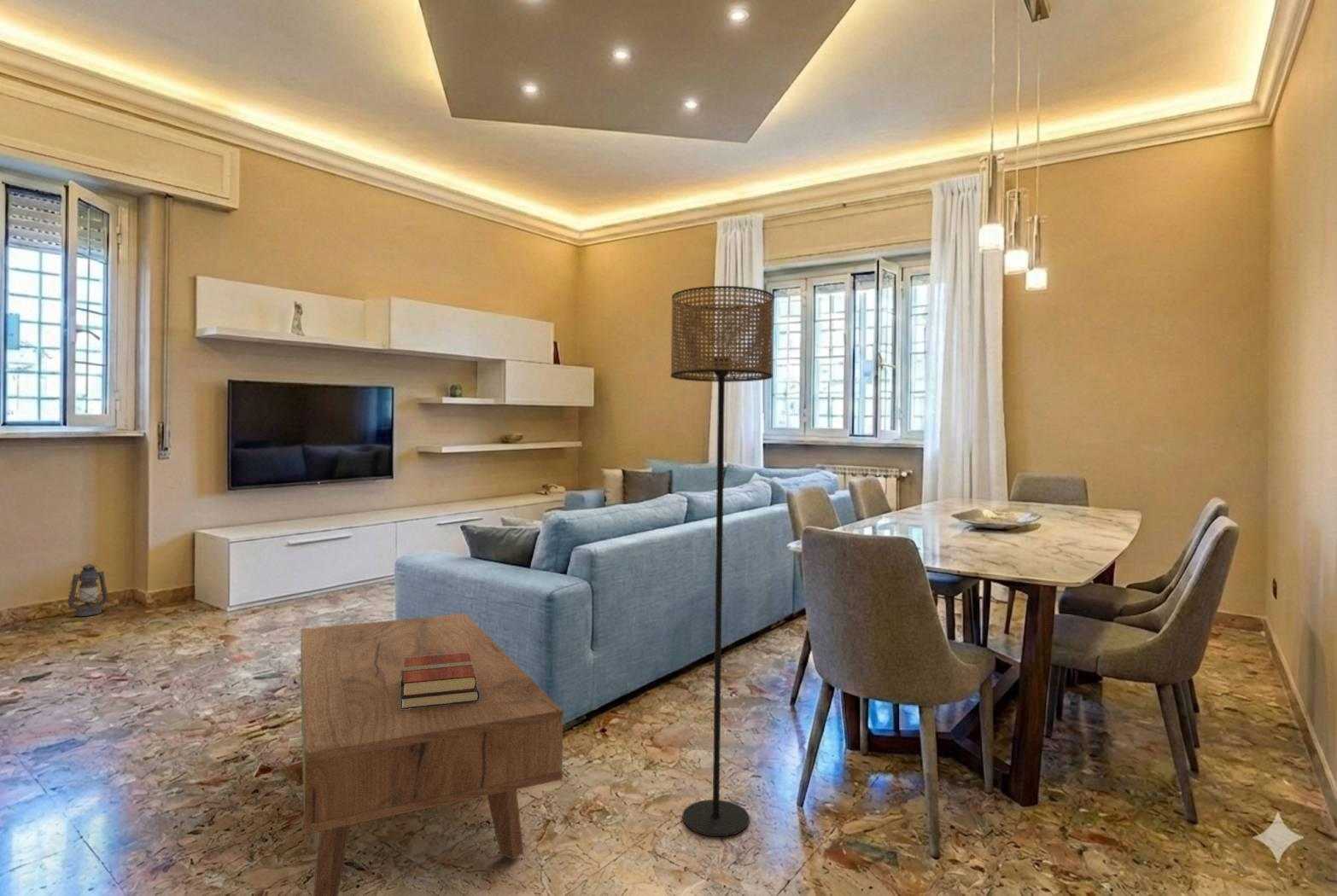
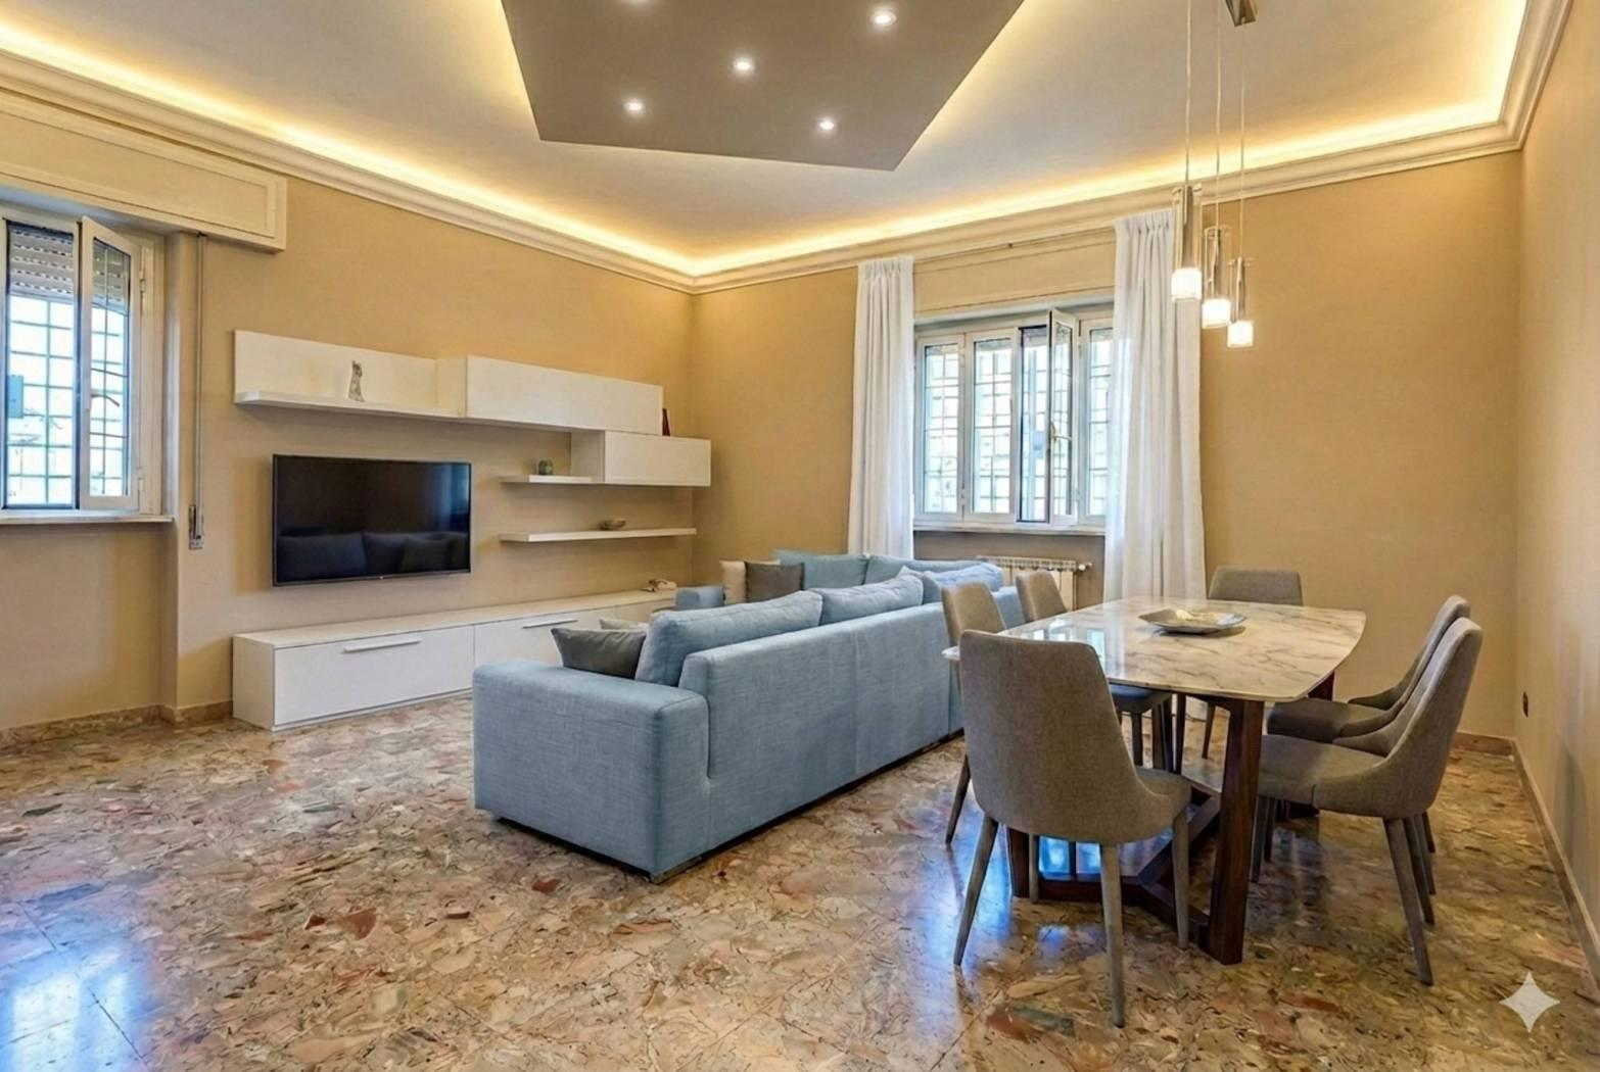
- lantern (88, 588)
- books (438, 677)
- floor lamp (719, 557)
- coffee table (402, 734)
